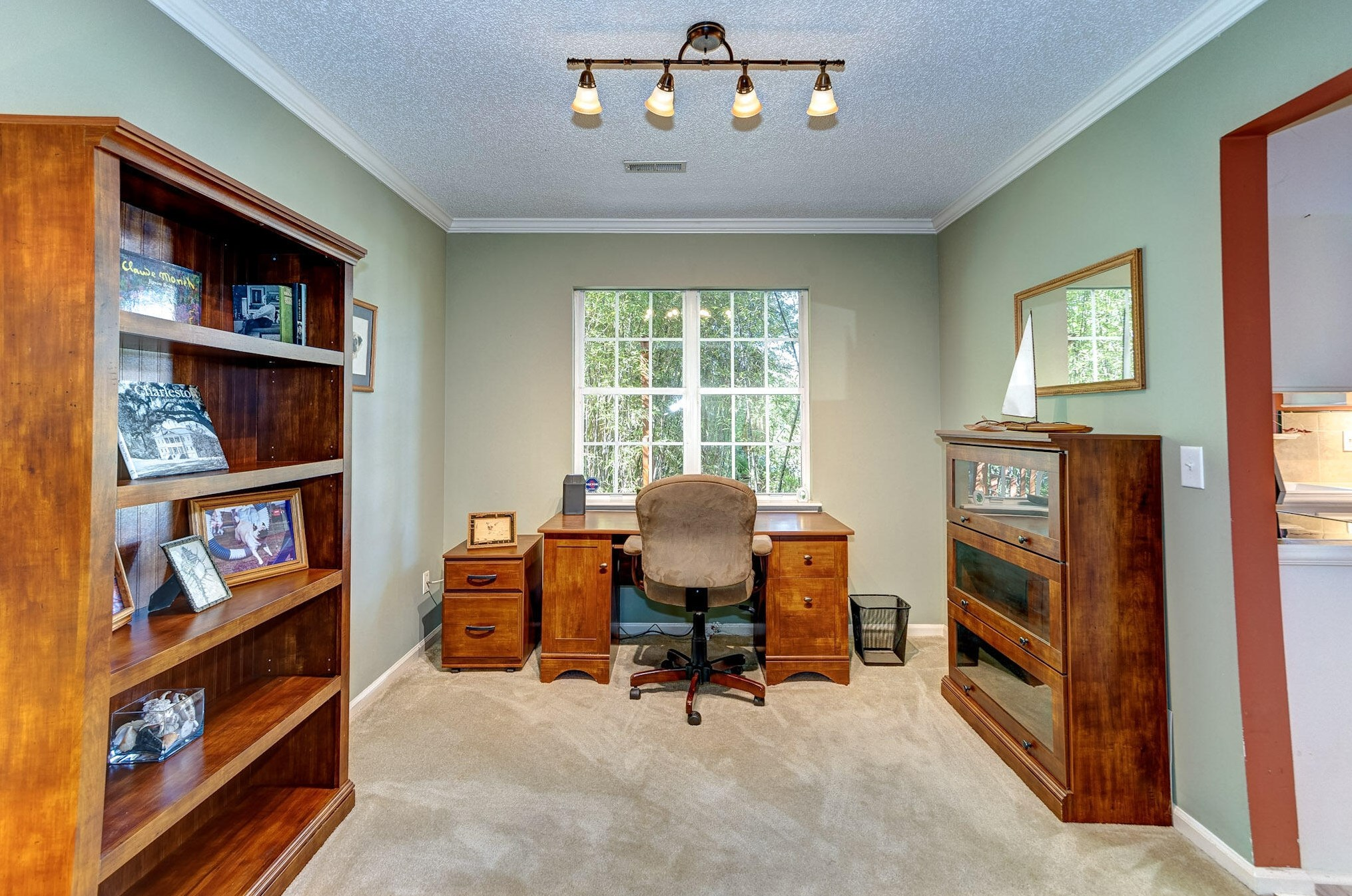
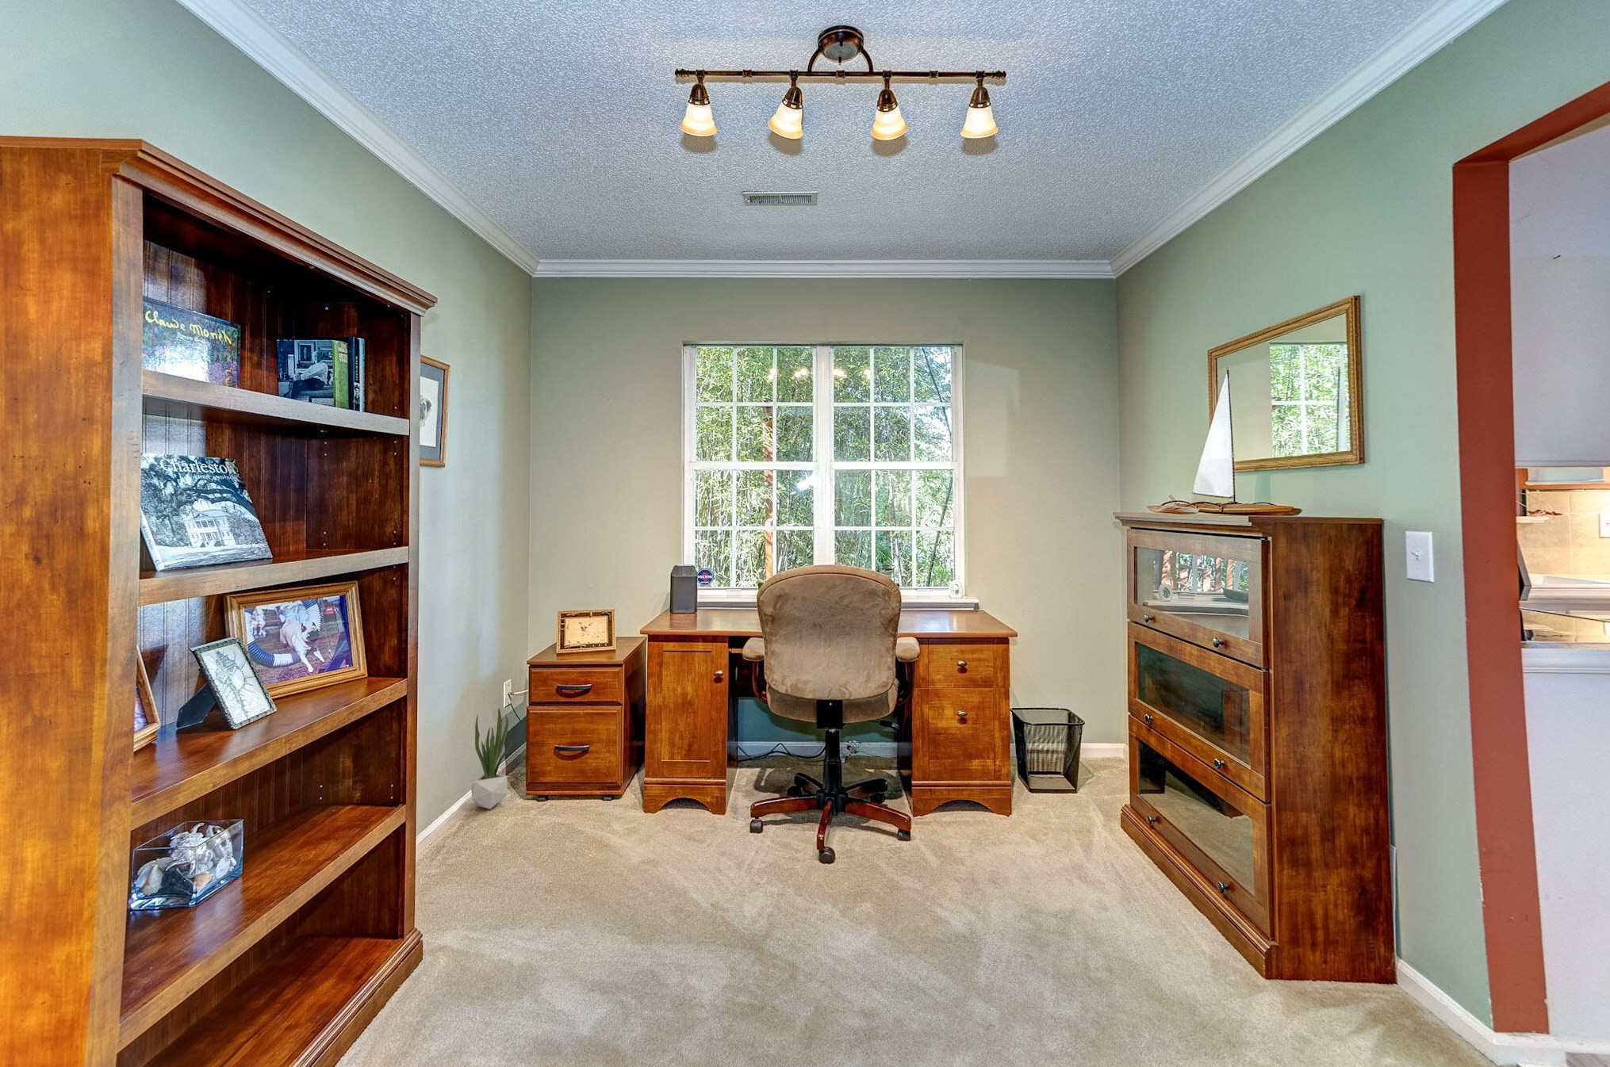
+ potted plant (492, 757)
